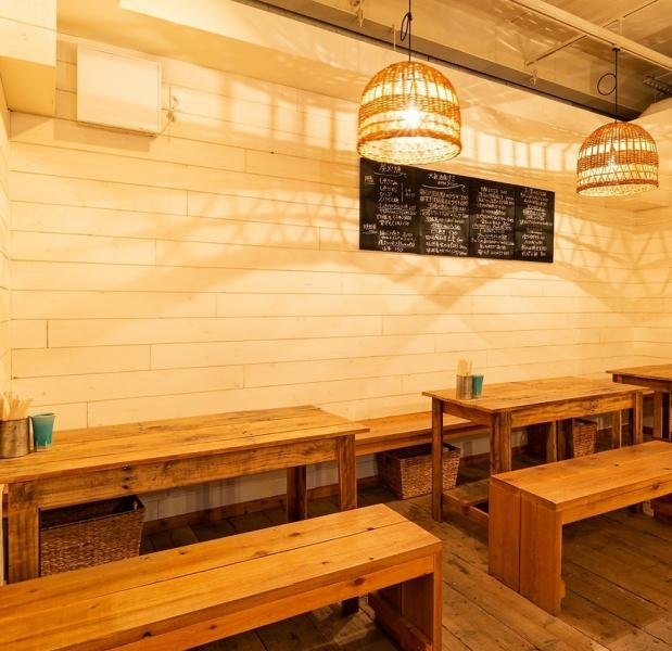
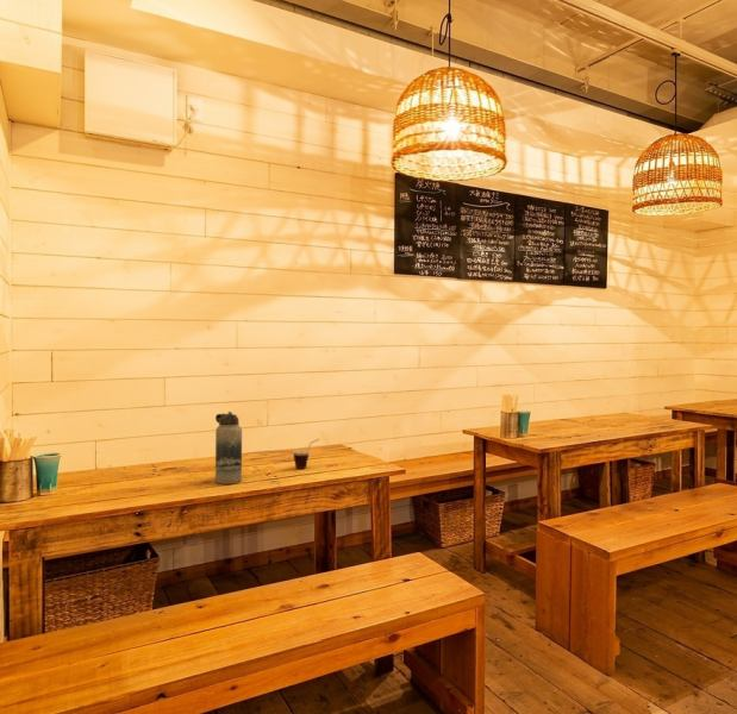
+ cup (306, 453)
+ water bottle (227, 445)
